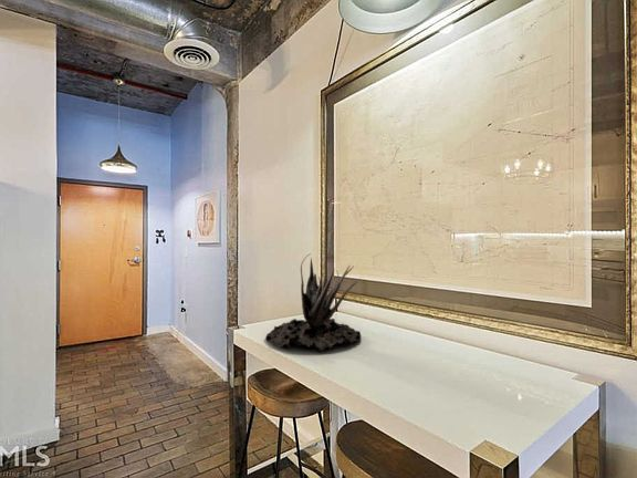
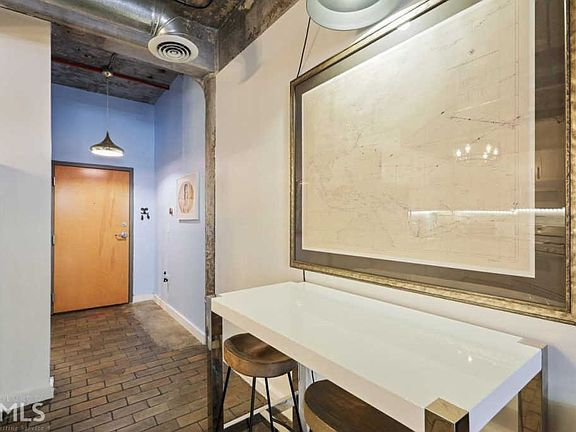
- plant (313, 295)
